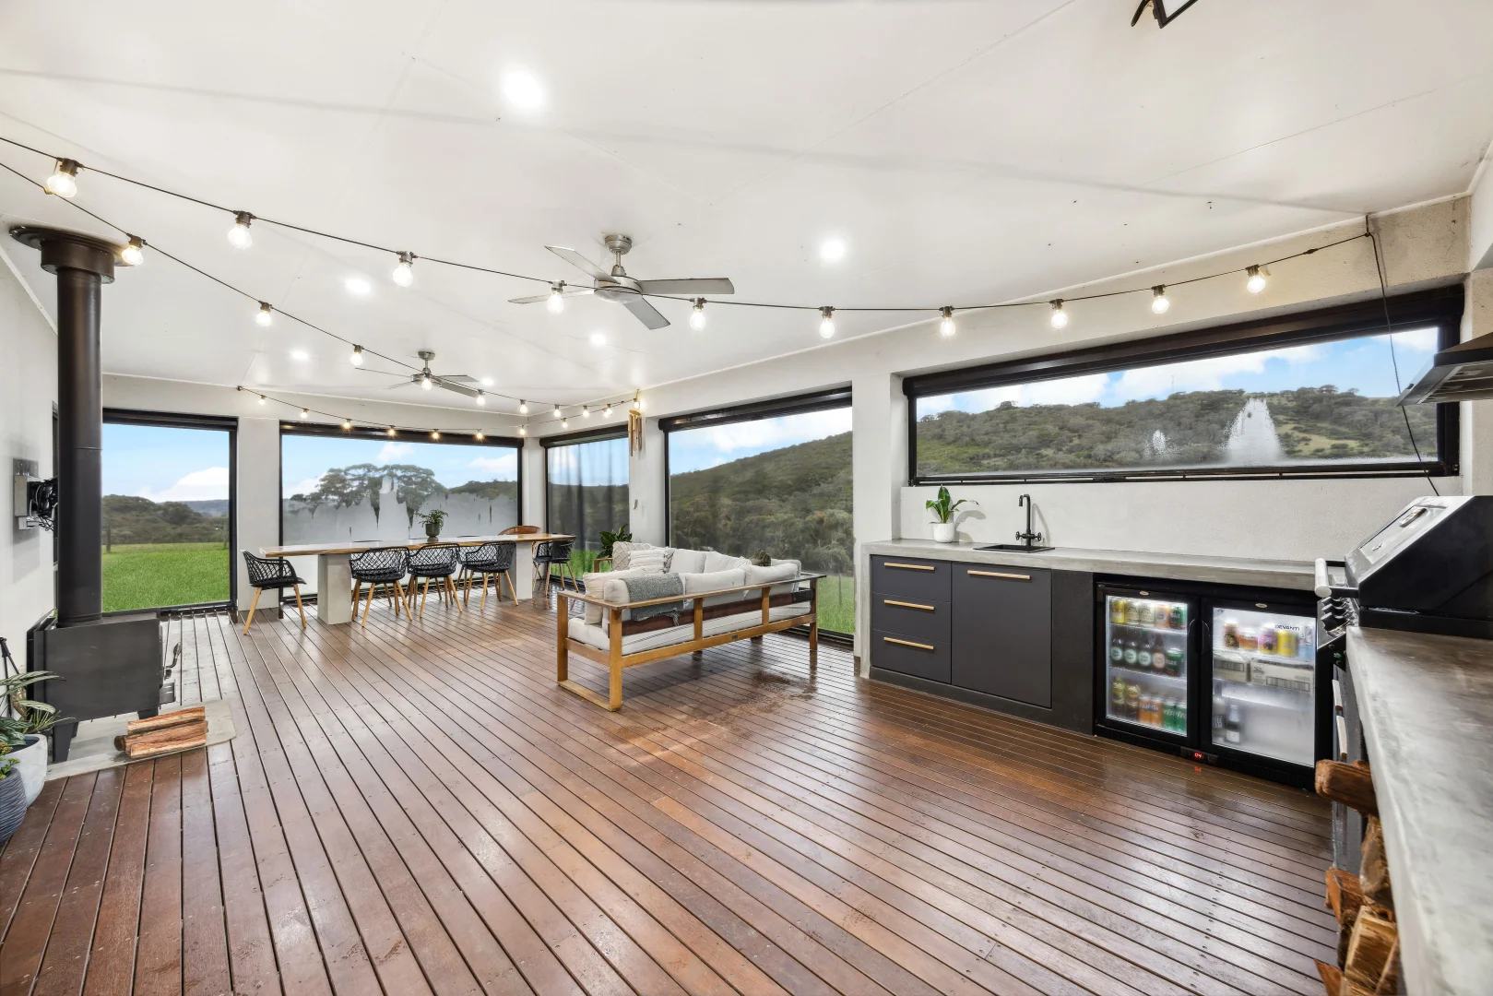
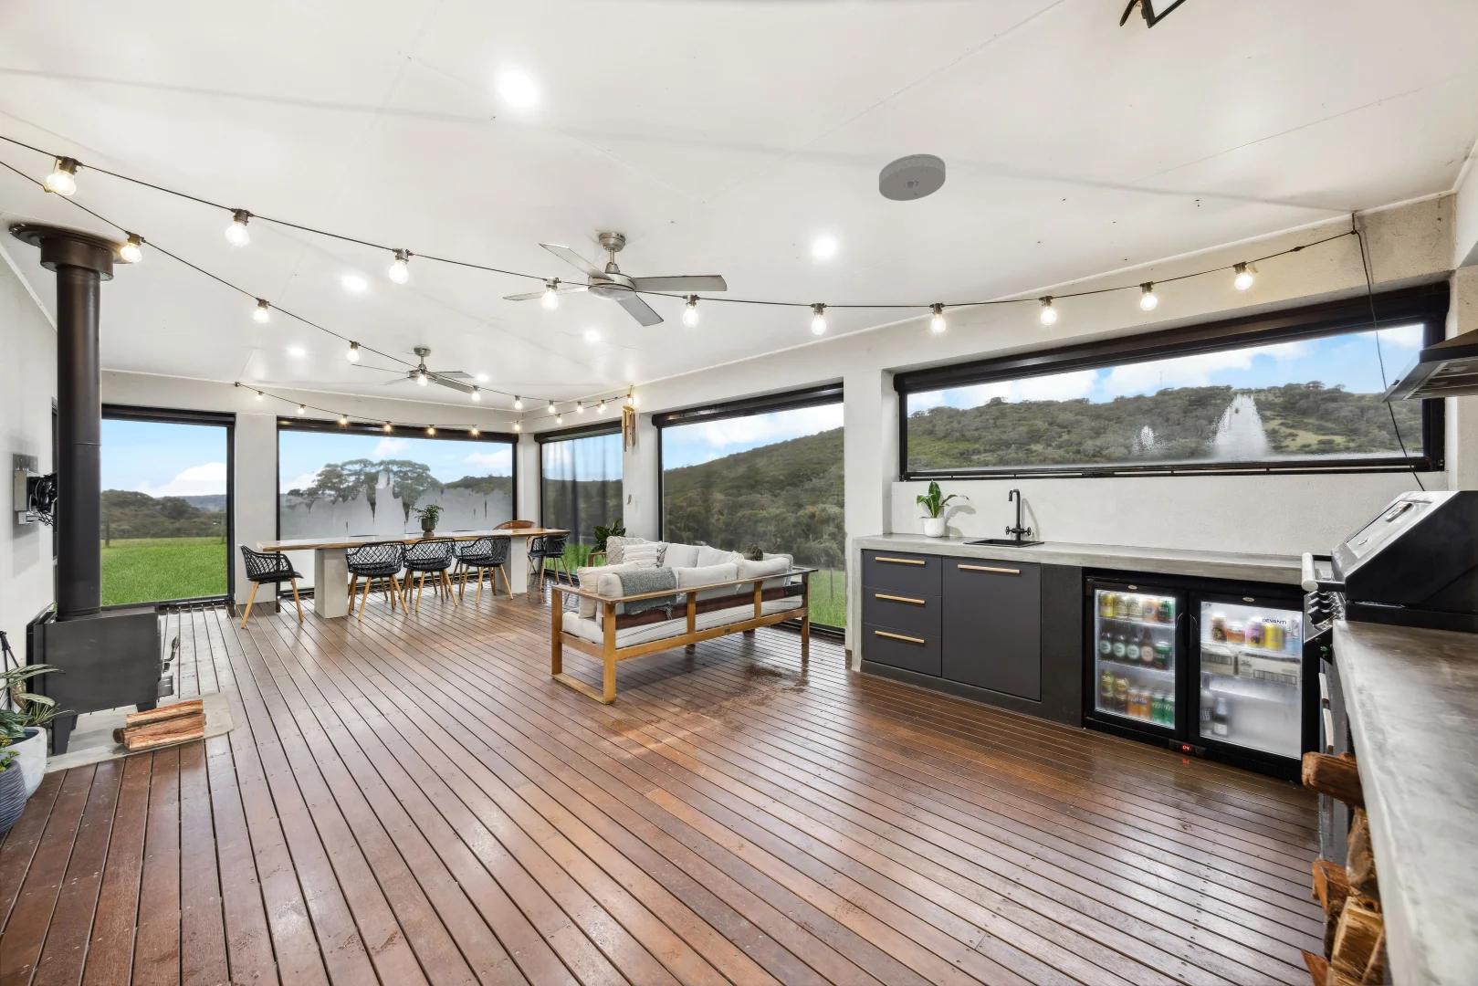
+ smoke detector (911, 178)
